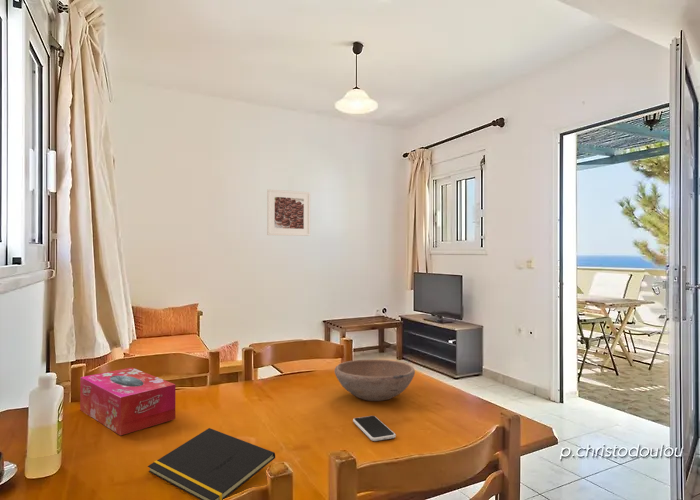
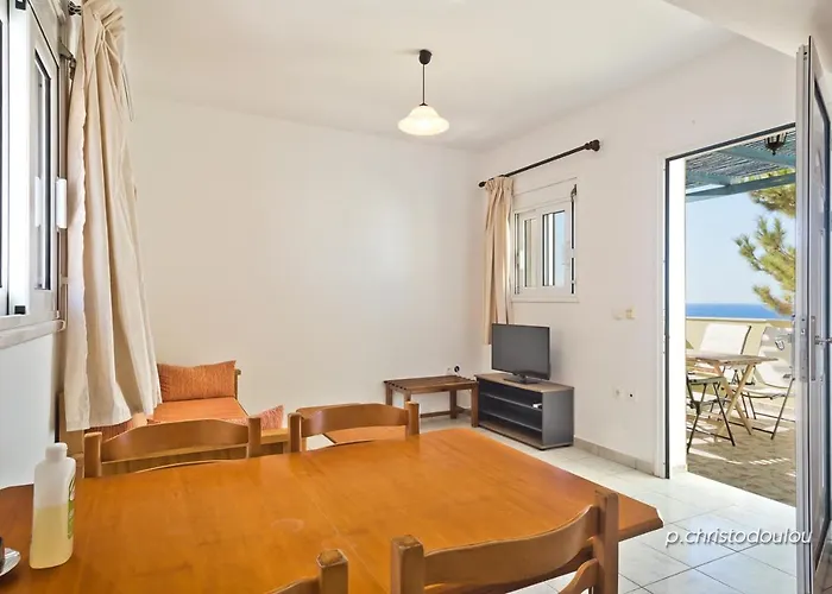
- bowl (374, 380)
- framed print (289, 213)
- tissue box (126, 397)
- notepad (211, 462)
- smartphone (373, 427)
